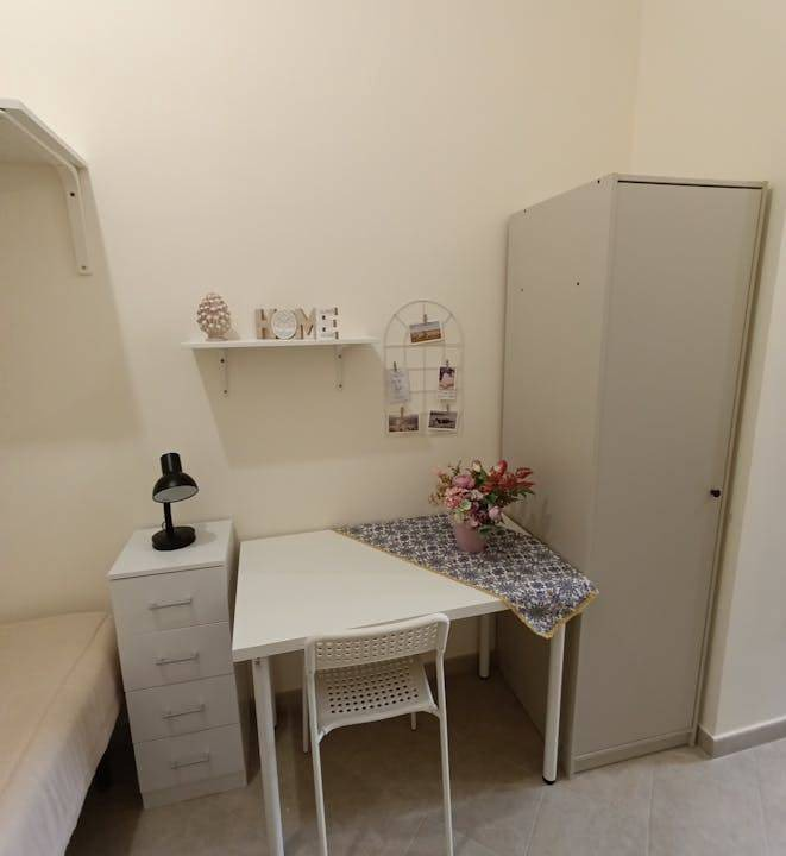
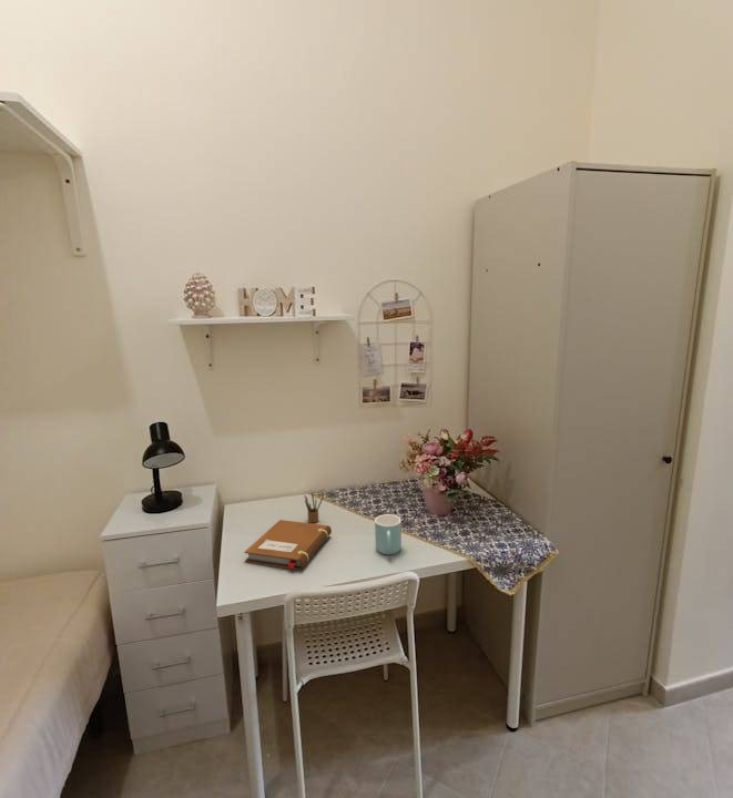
+ mug (388, 536)
+ pencil box (314, 508)
+ notebook (289, 543)
